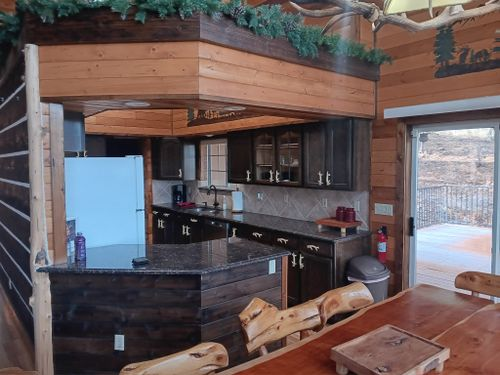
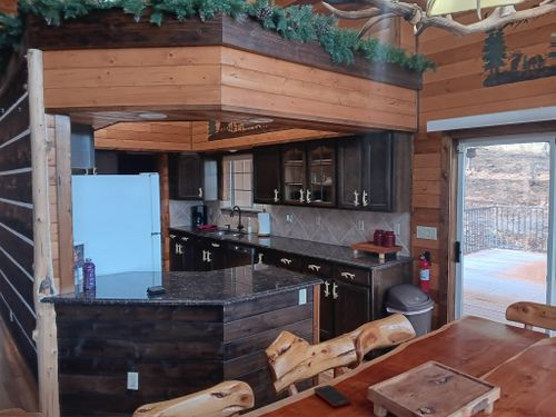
+ cell phone (331, 395)
